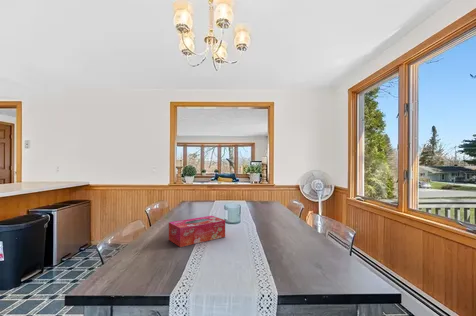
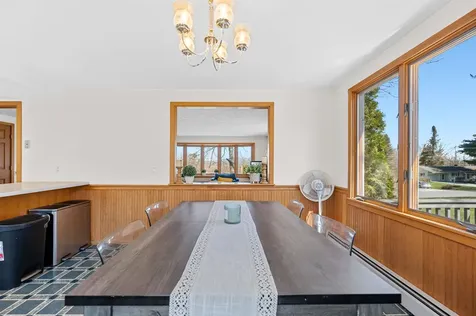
- tissue box (197, 229)
